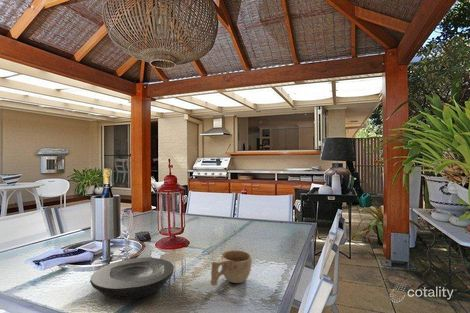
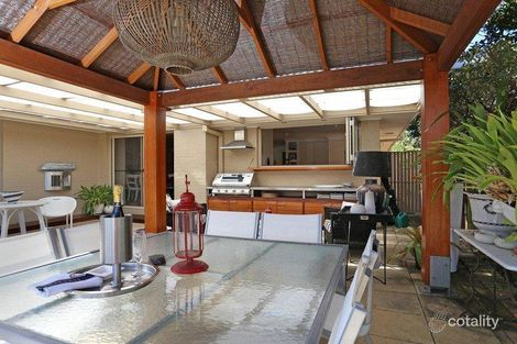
- cup (230, 268)
- plate (134, 279)
